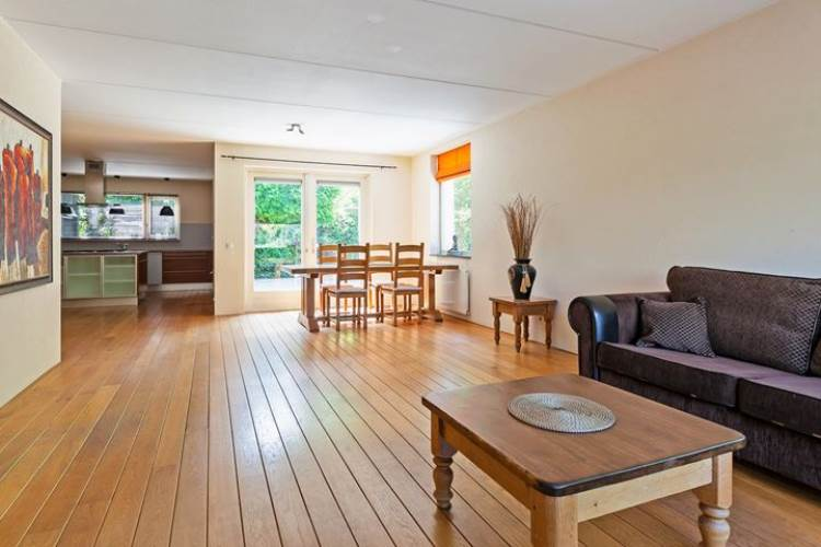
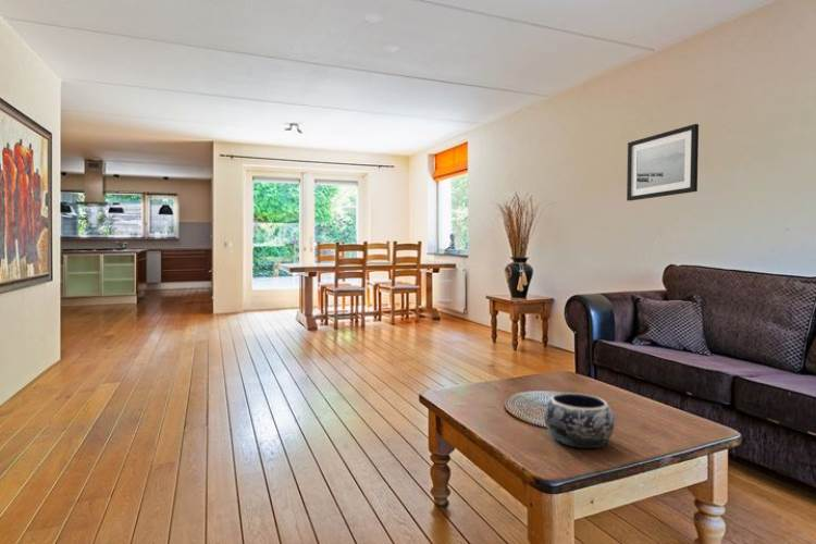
+ decorative bowl (578, 419)
+ wall art (659, 165)
